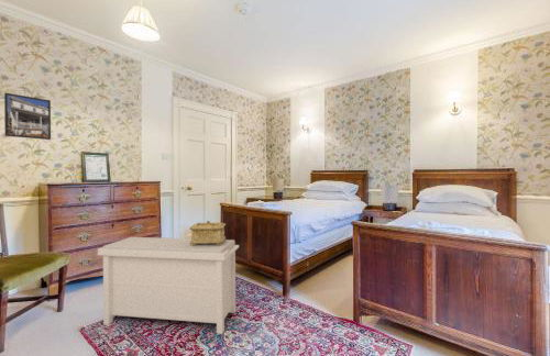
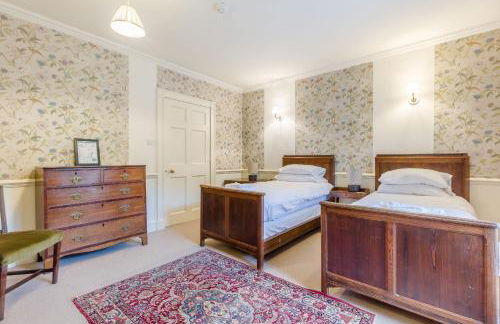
- bench (172, 279)
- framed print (29, 116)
- decorative box (208, 231)
